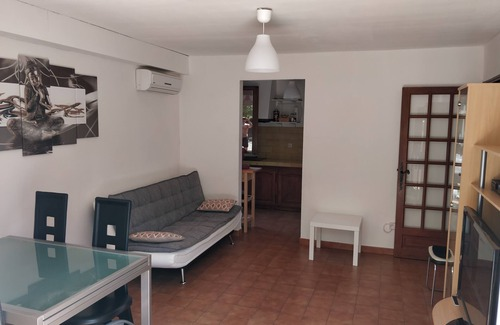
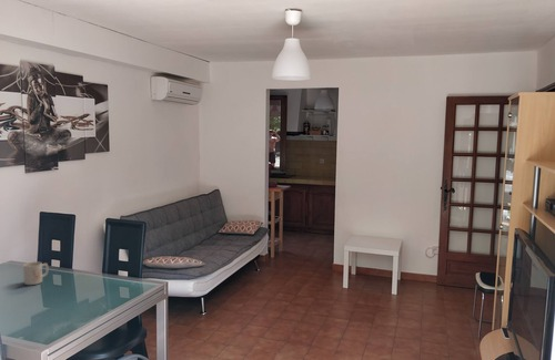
+ mug (37, 271)
